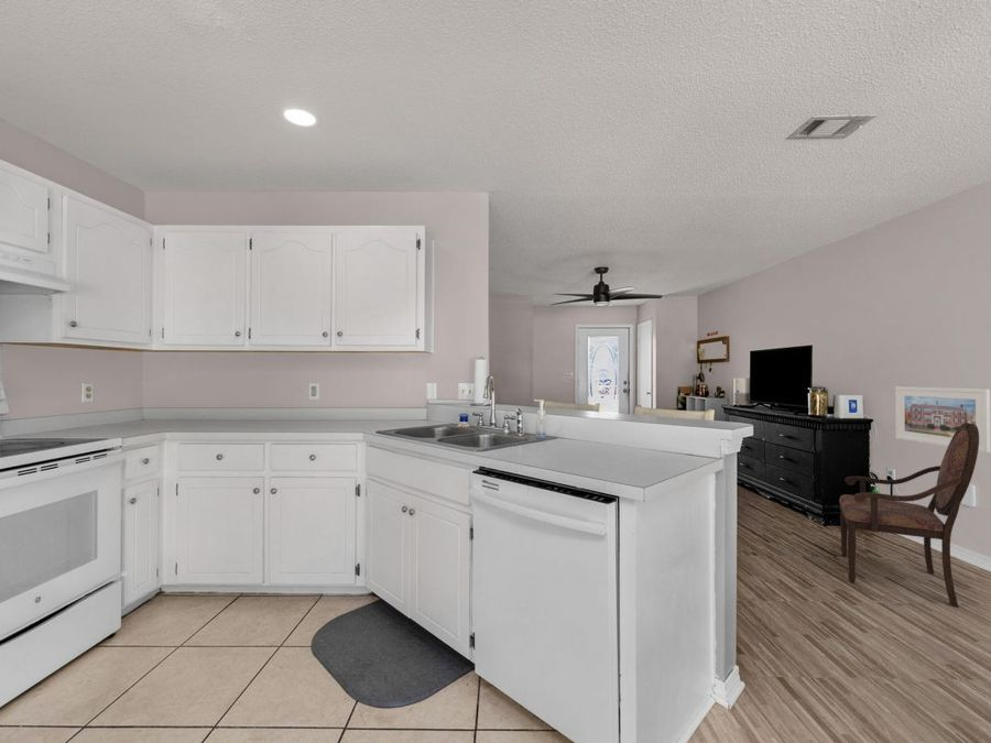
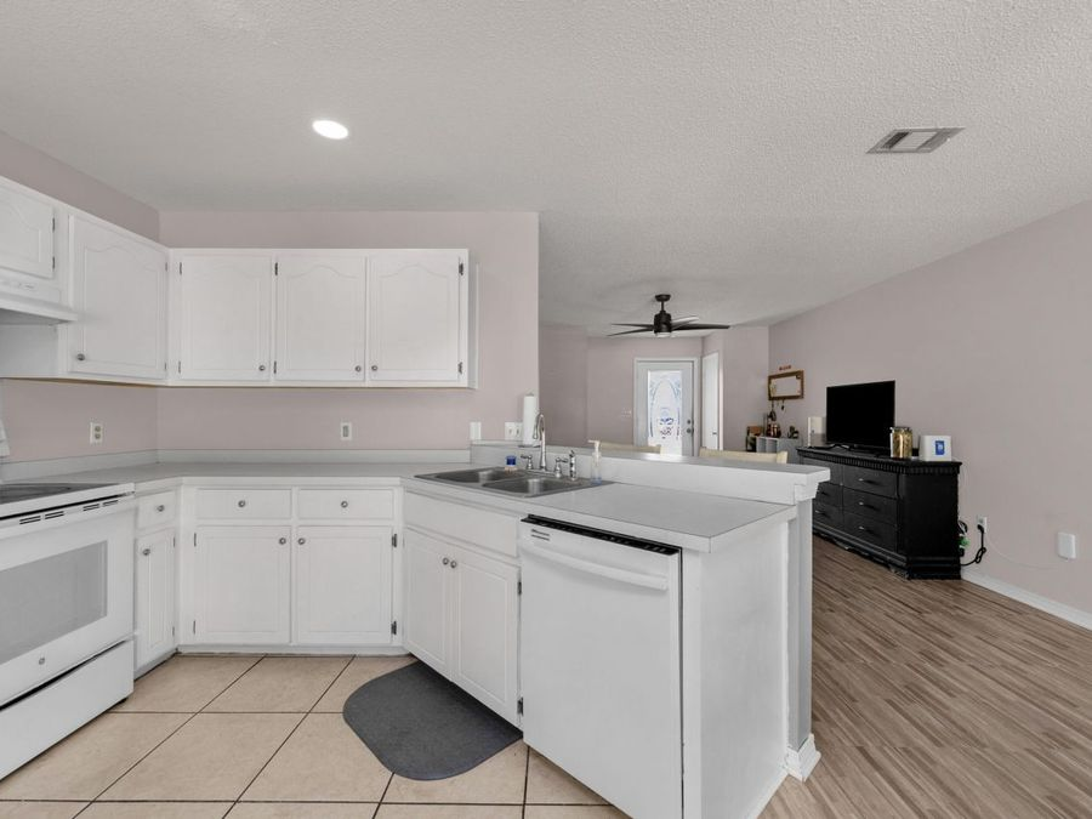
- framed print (938, 416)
- armchair (903, 500)
